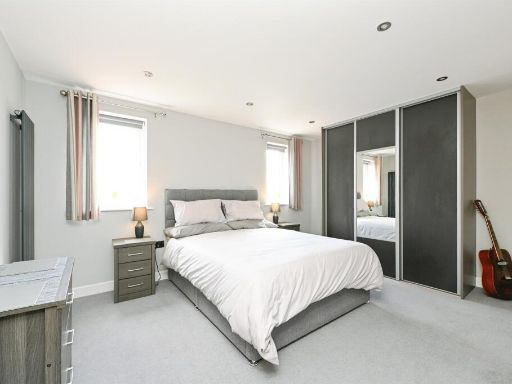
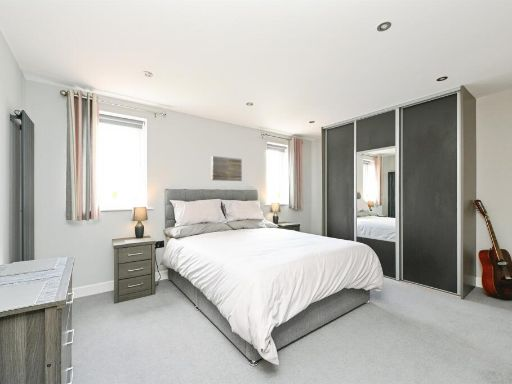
+ wall art (227, 169)
